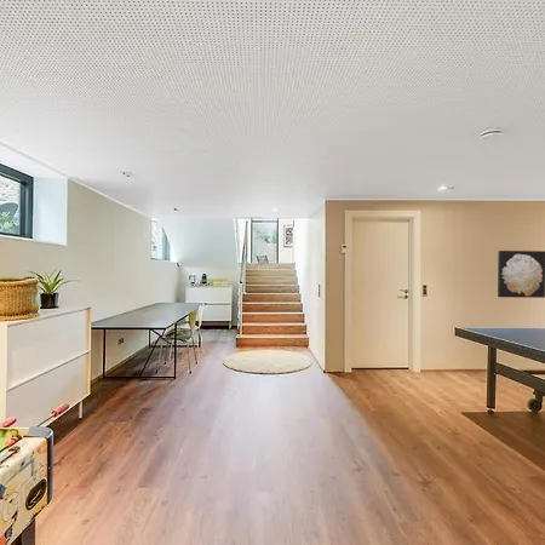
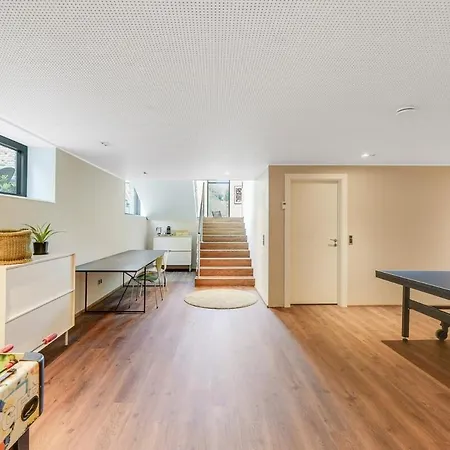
- wall art (521, 274)
